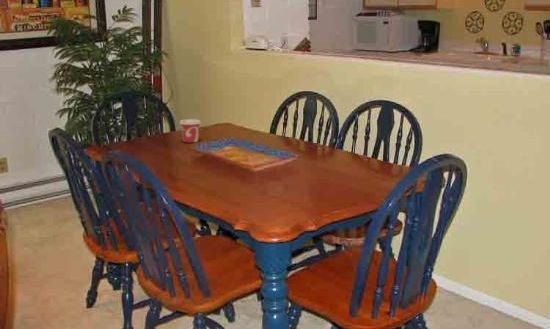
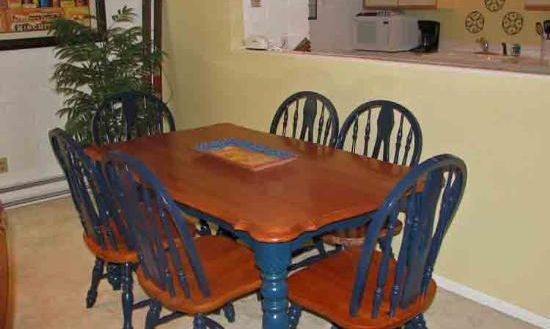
- cup (190, 130)
